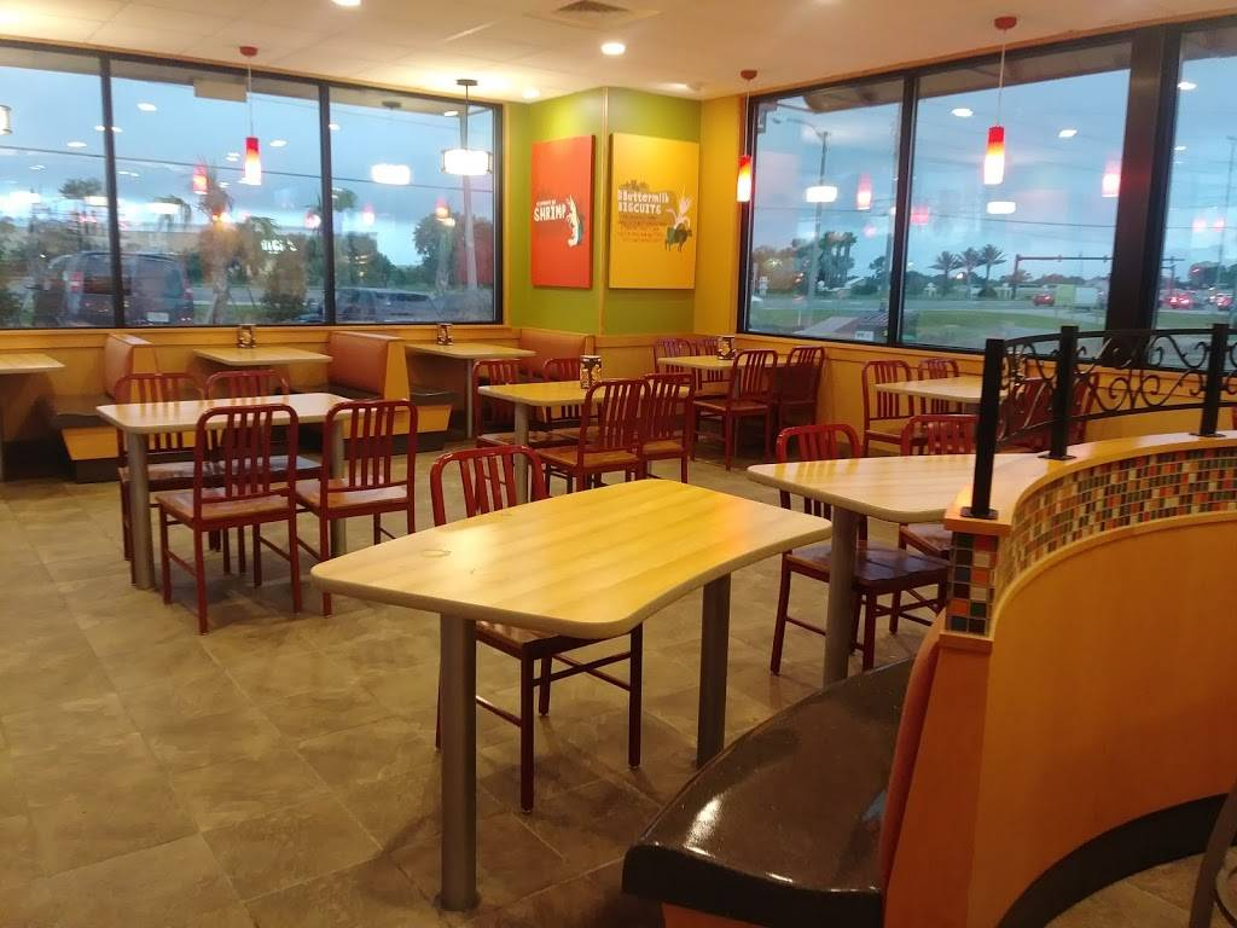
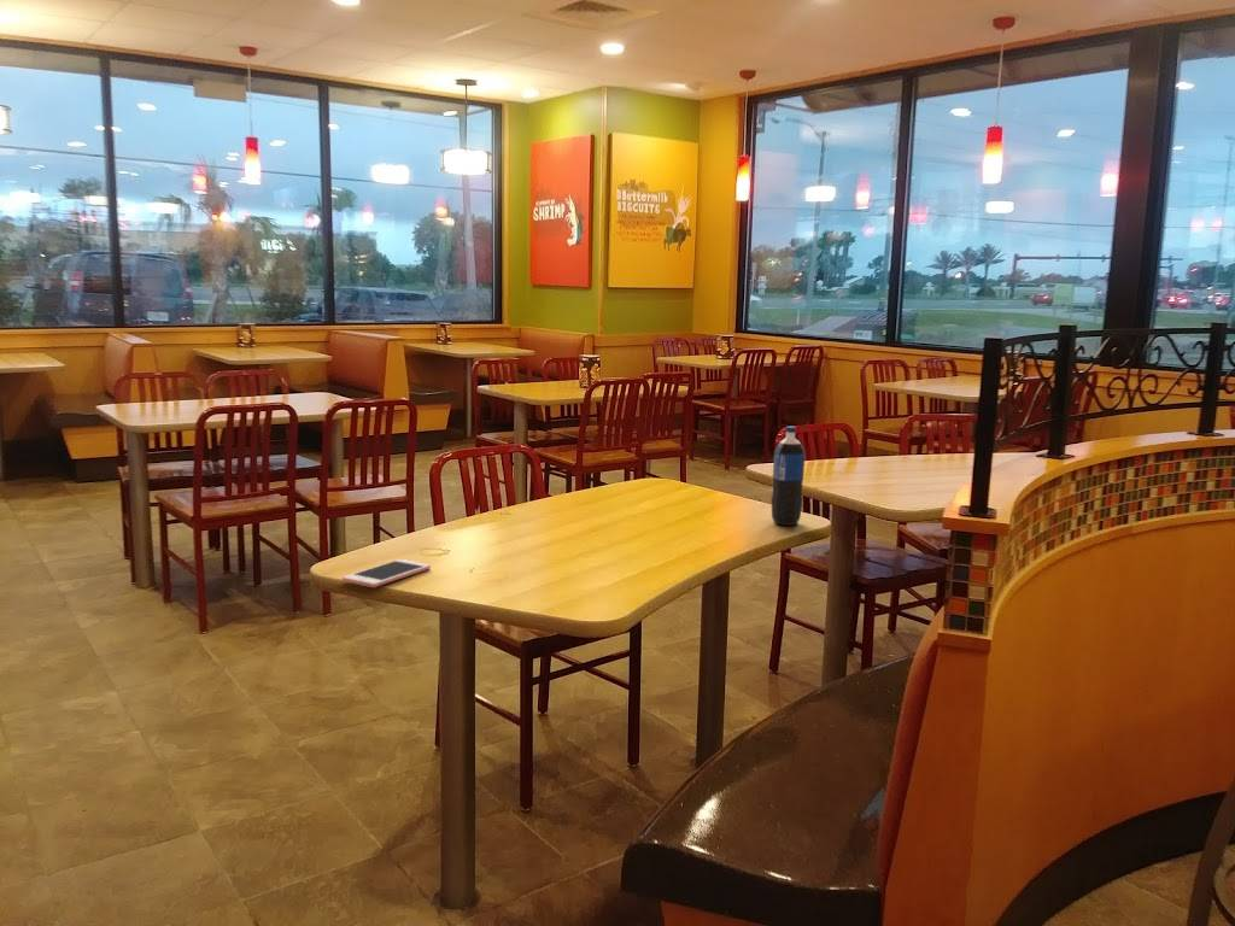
+ cell phone (387, 573)
+ pop (788, 475)
